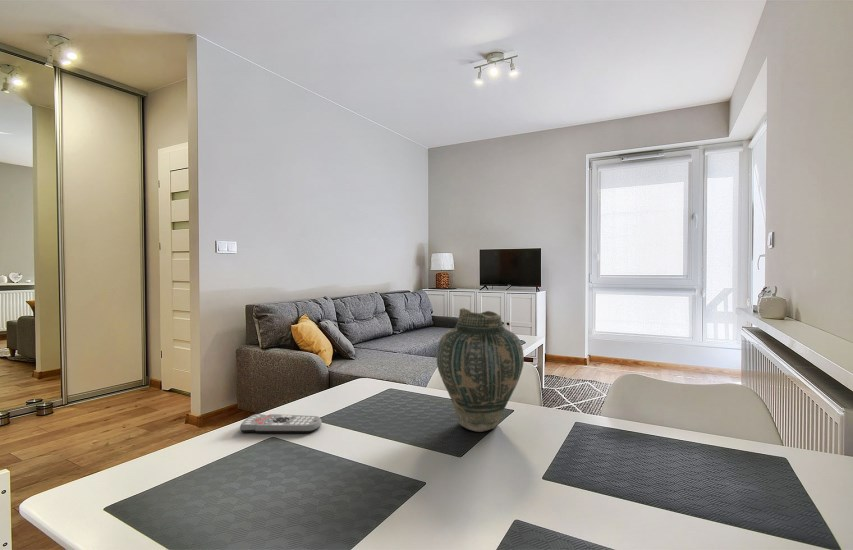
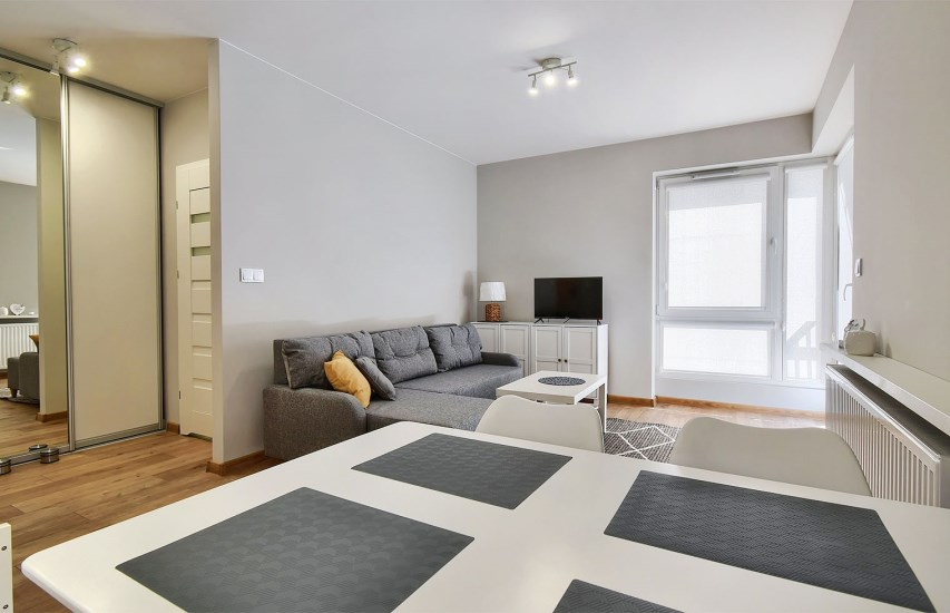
- vase (479, 367)
- remote control (282, 423)
